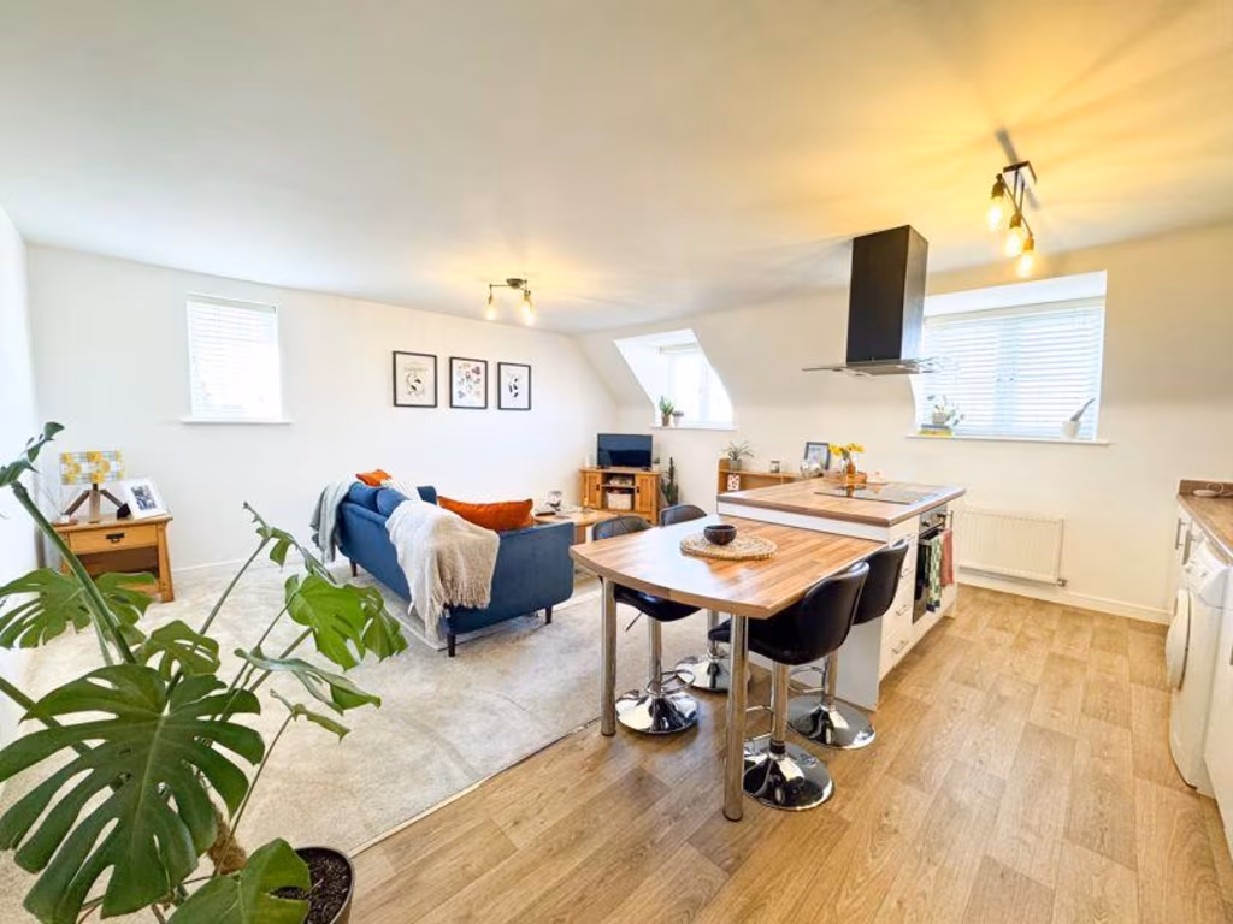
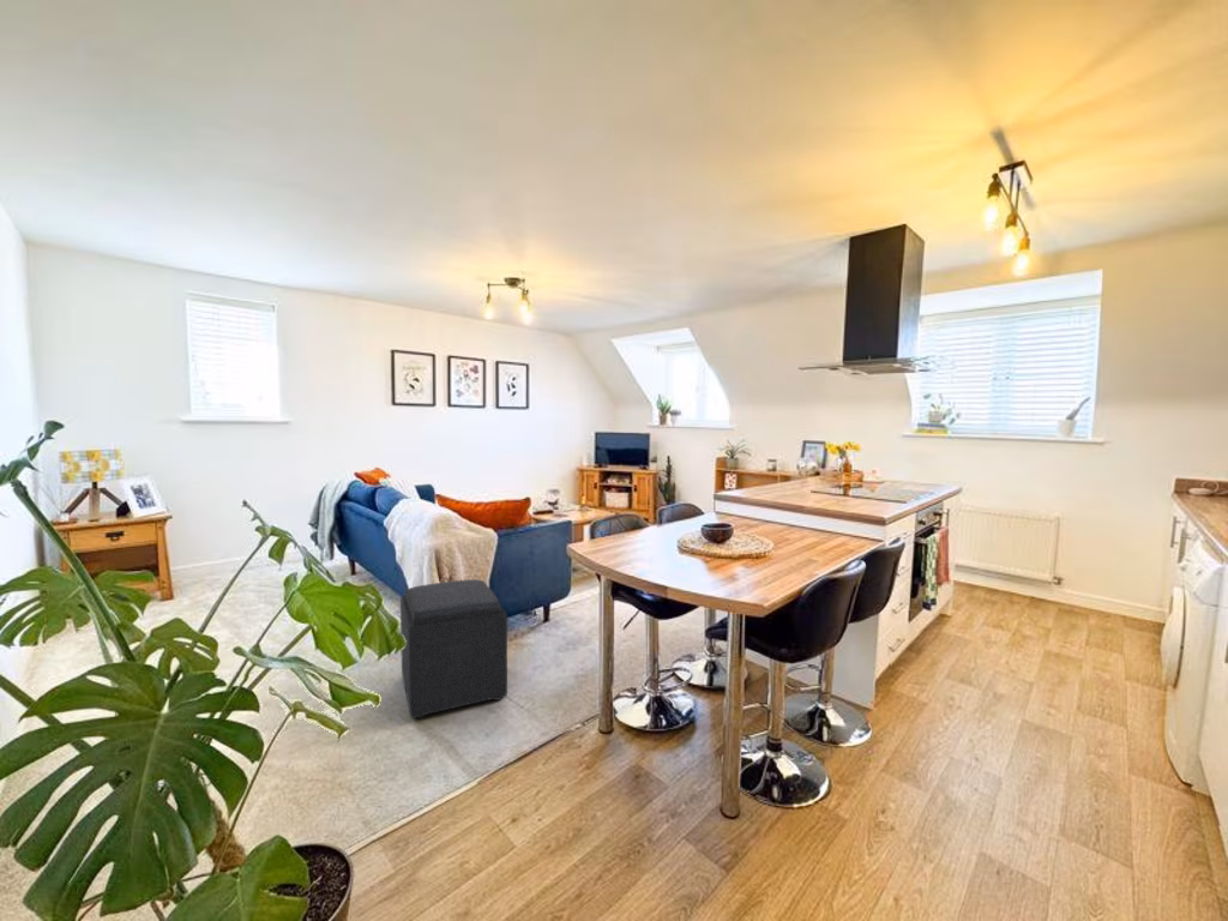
+ ottoman (452, 639)
